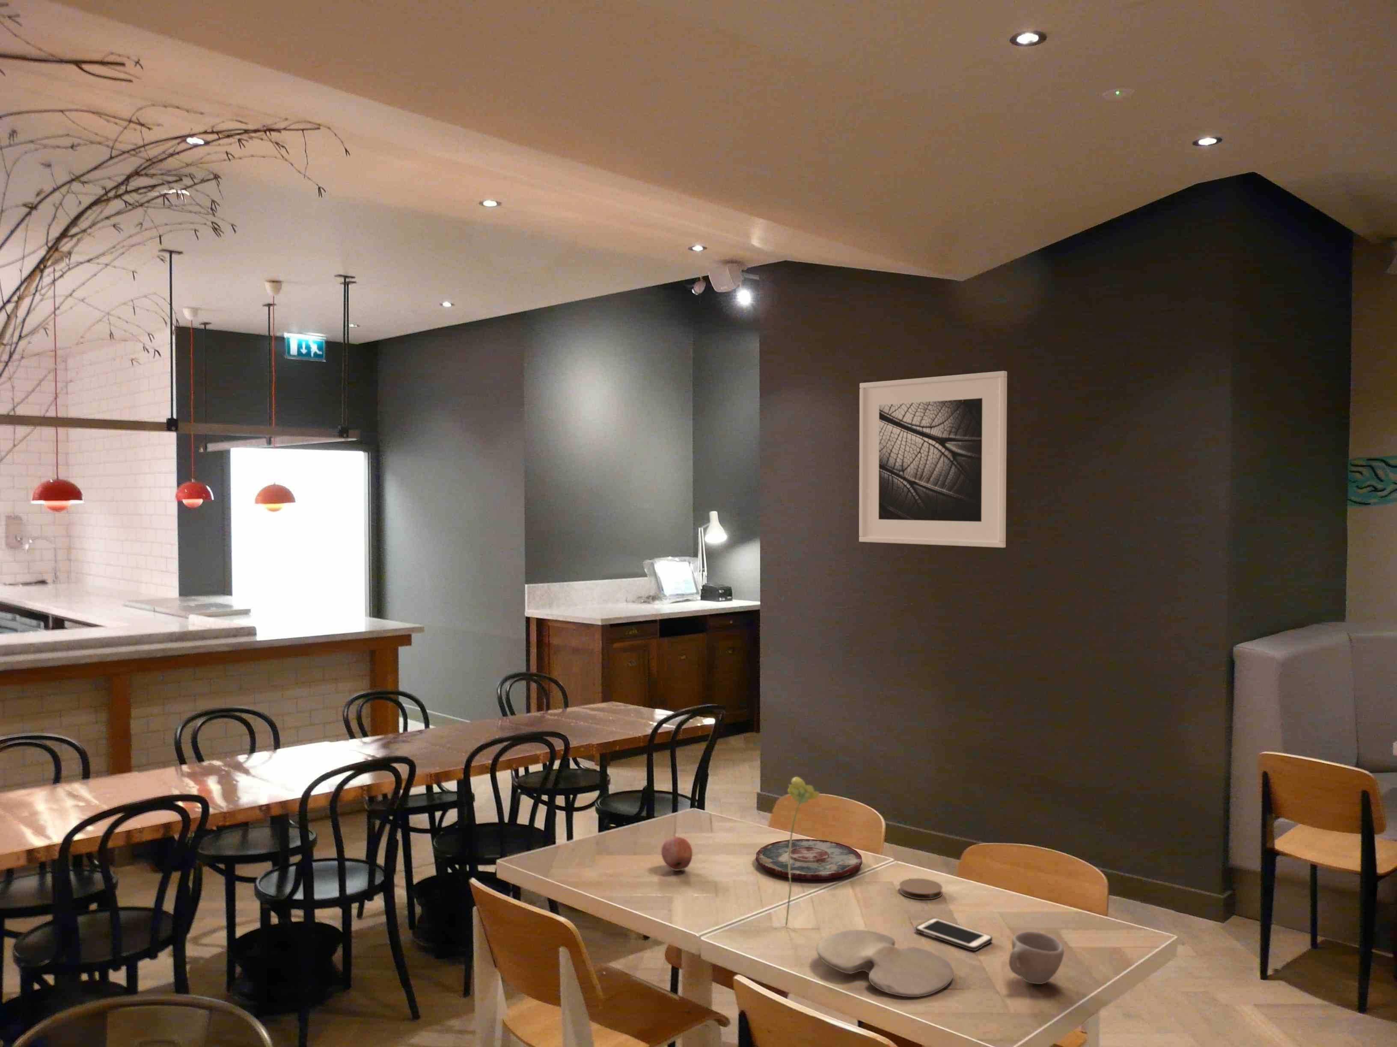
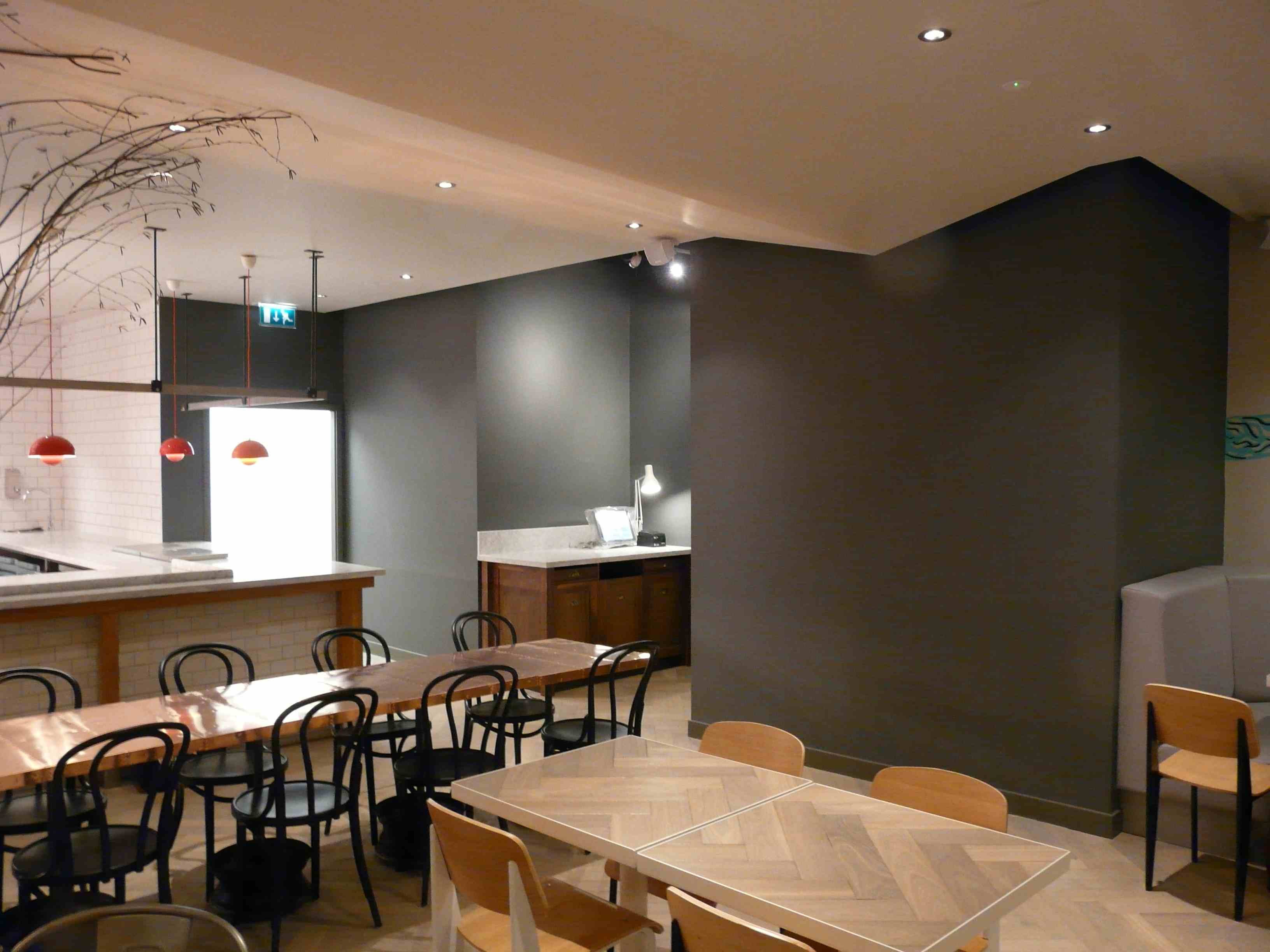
- coaster (921, 889)
- fruit (676, 853)
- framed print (928, 461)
- cell phone (954, 934)
- plate (809, 858)
- cup (1032, 962)
- flower (791, 848)
- paint palette (883, 960)
